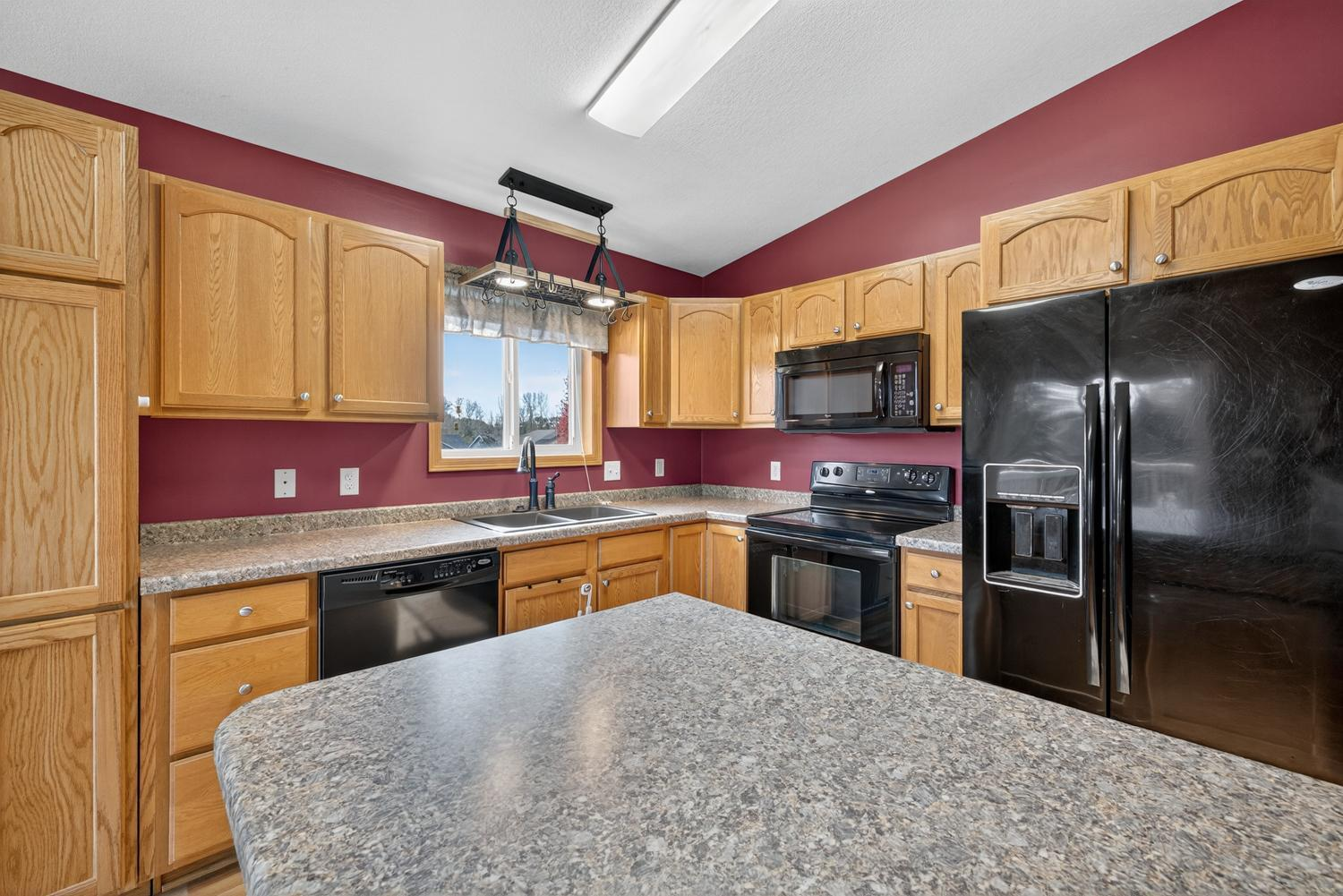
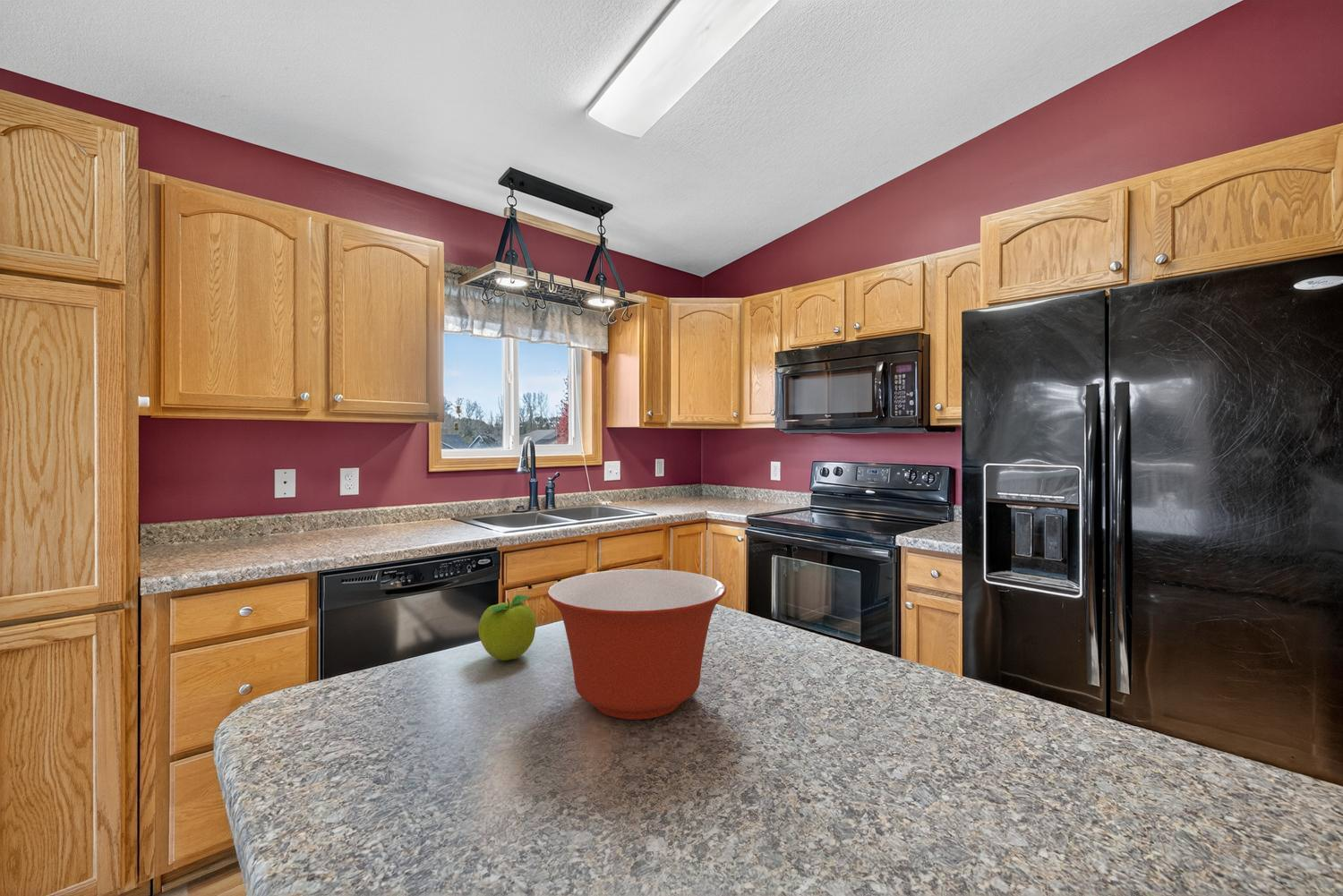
+ fruit (508, 627)
+ mixing bowl (637, 643)
